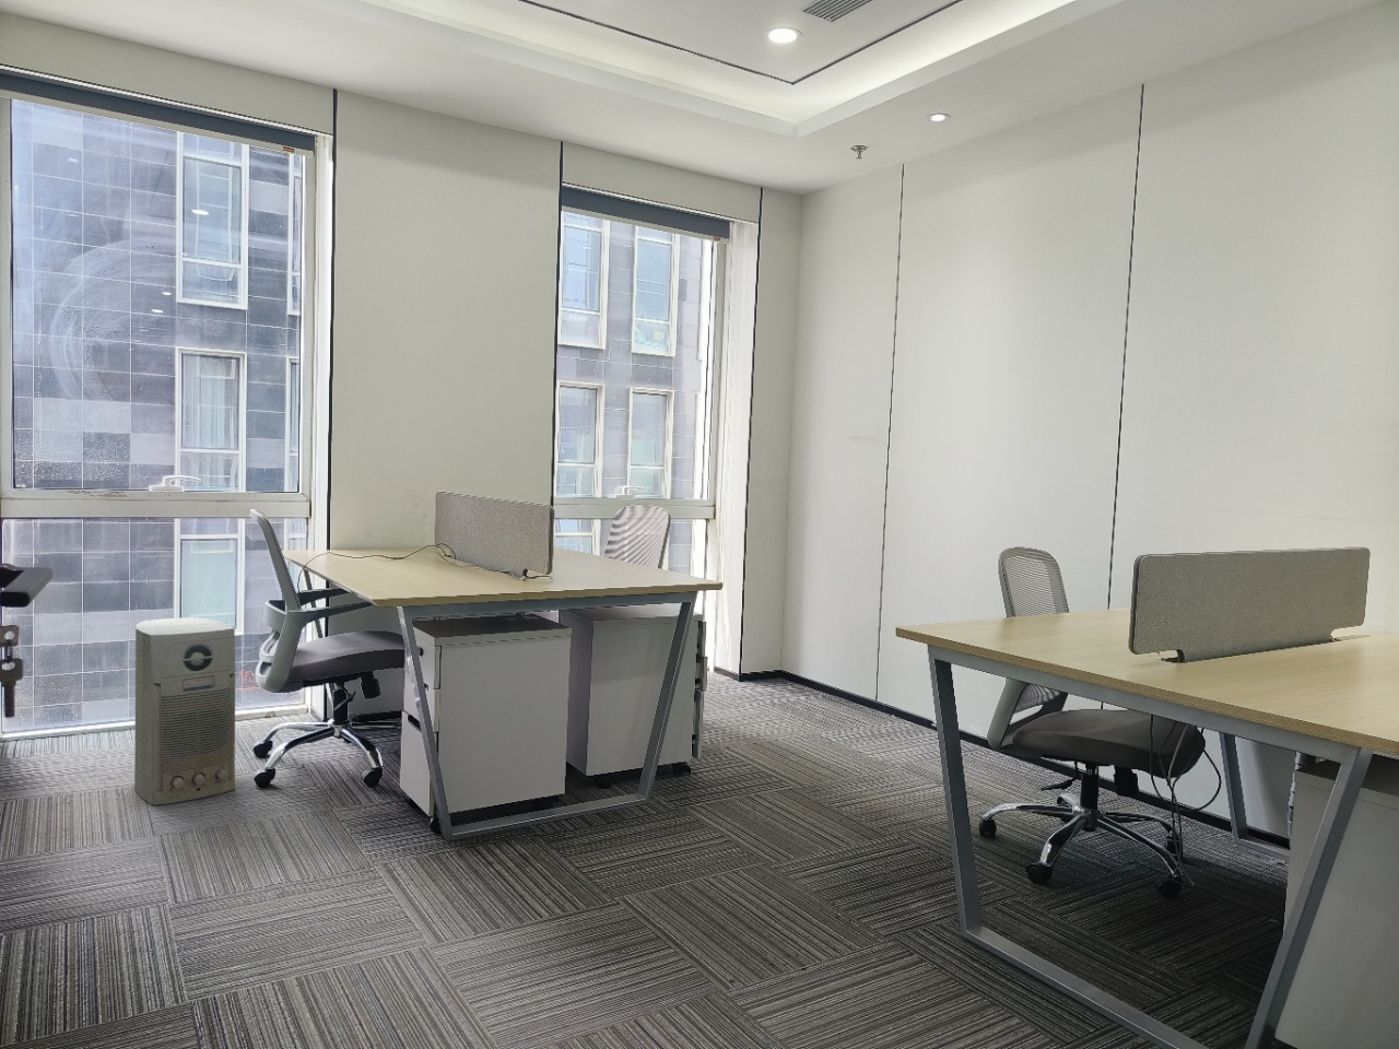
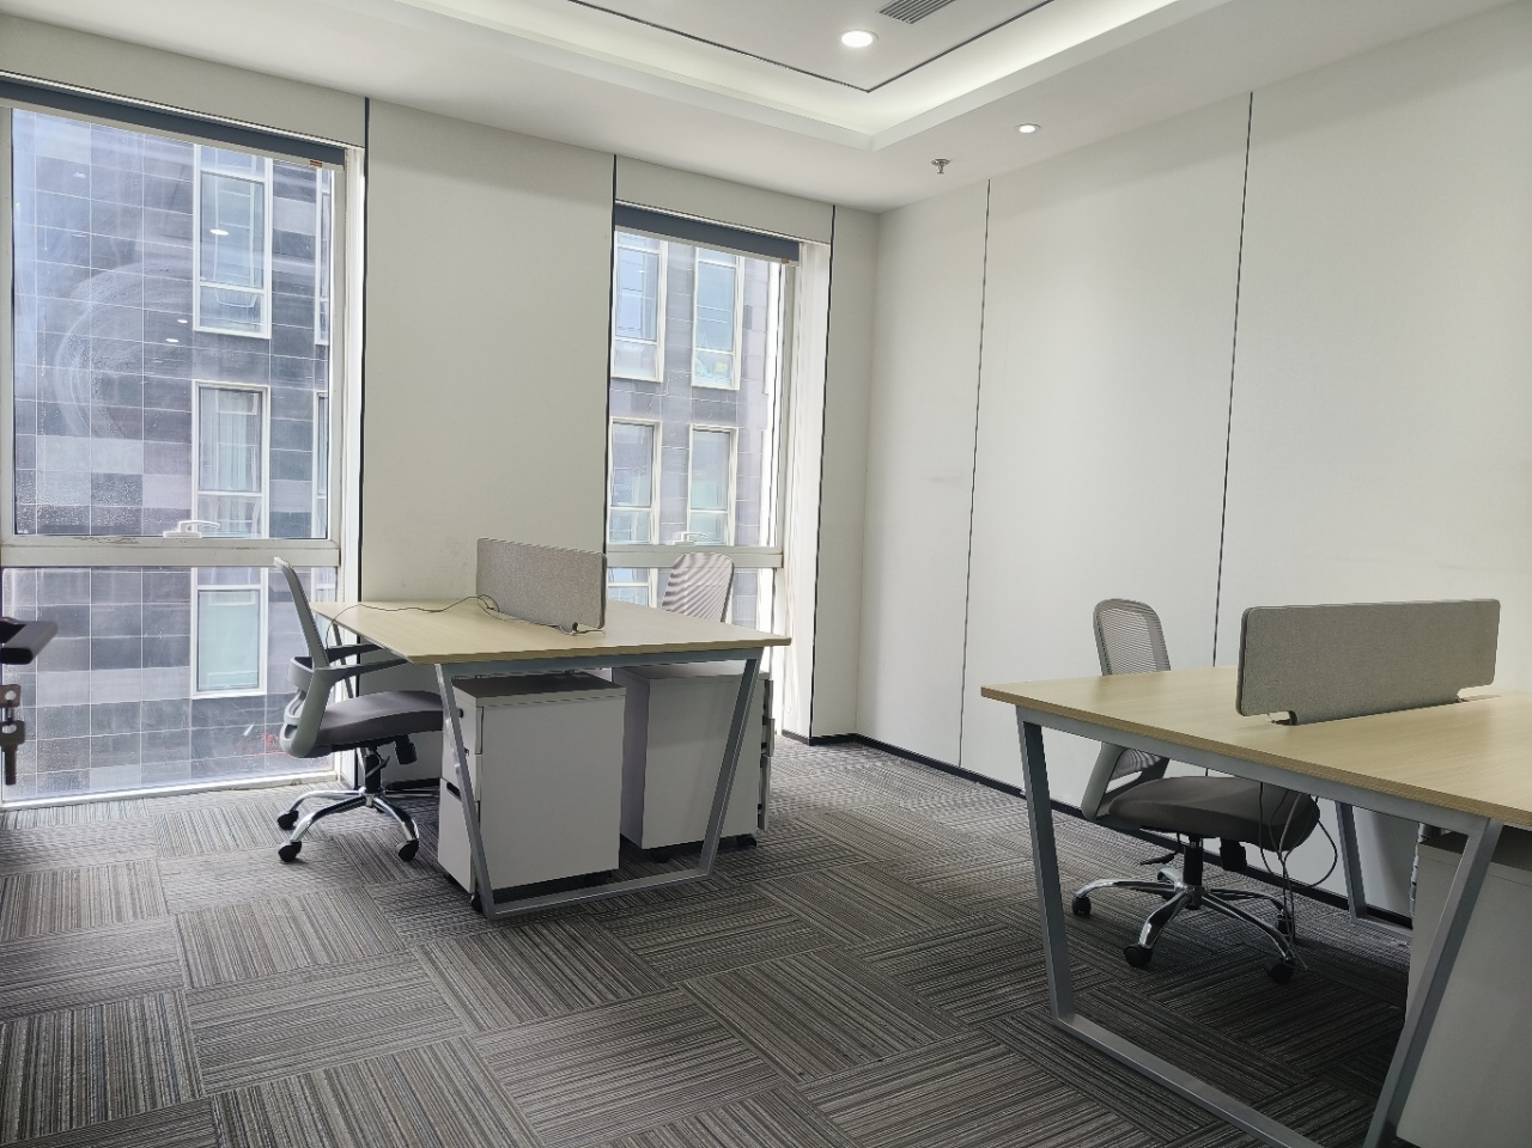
- air purifier (182, 705)
